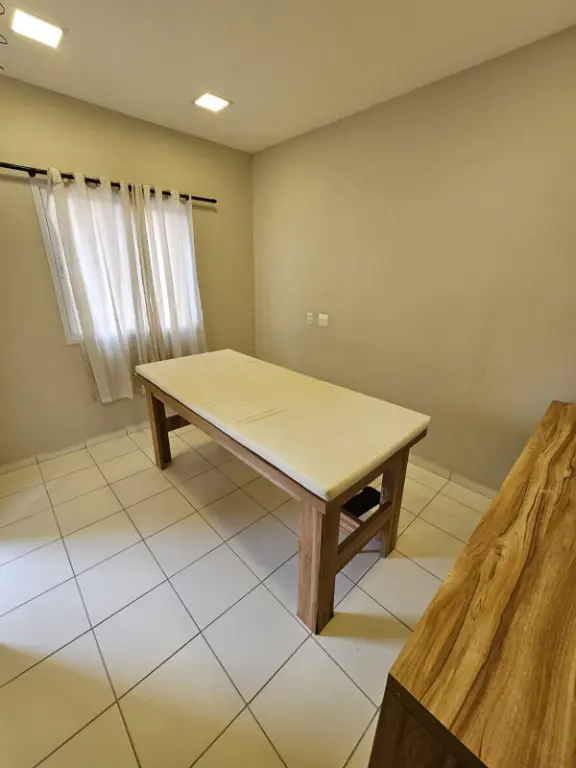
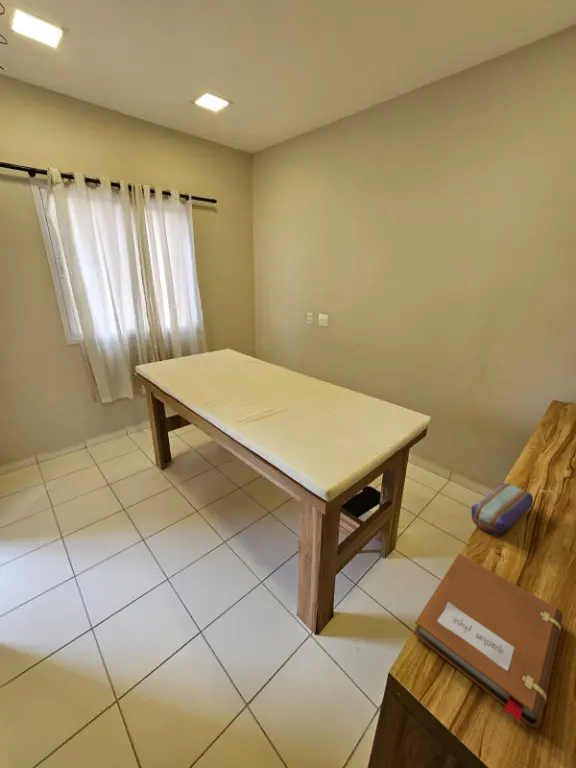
+ notebook (488, 625)
+ pencil case (503, 506)
